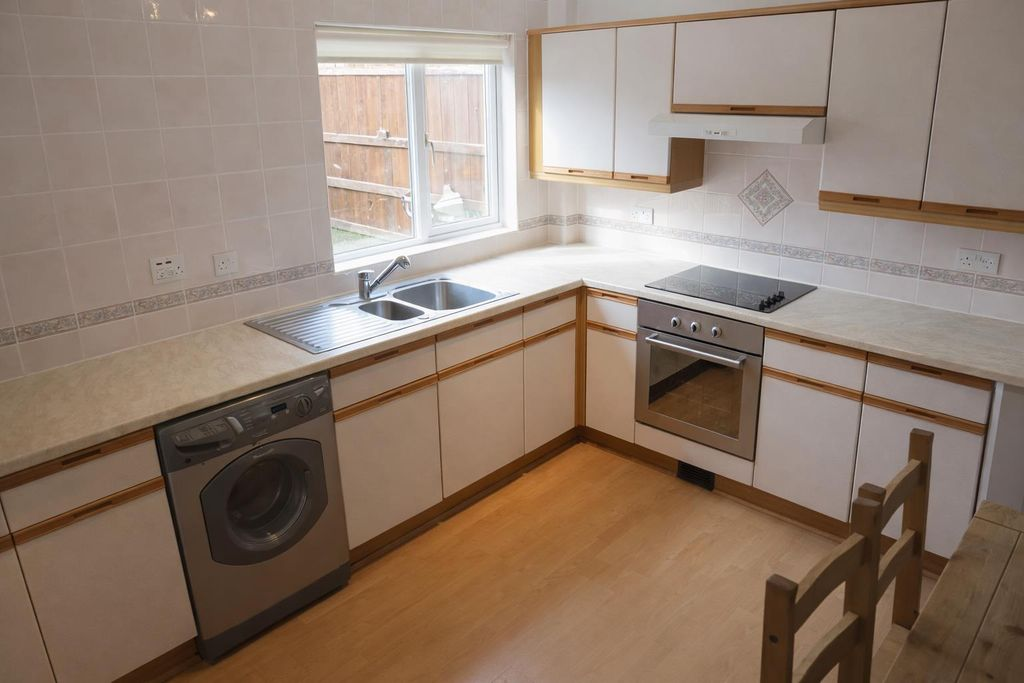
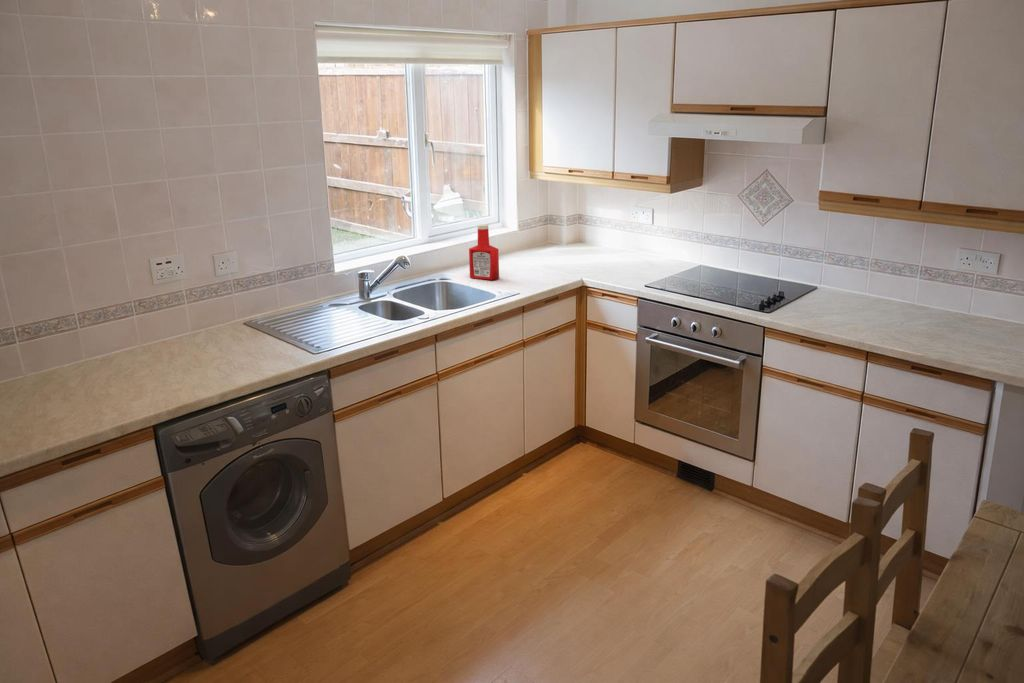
+ soap bottle (483, 251)
